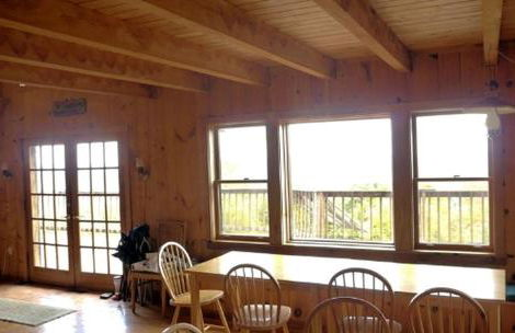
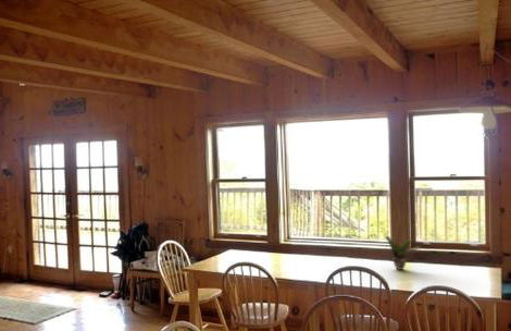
+ potted plant (399, 253)
